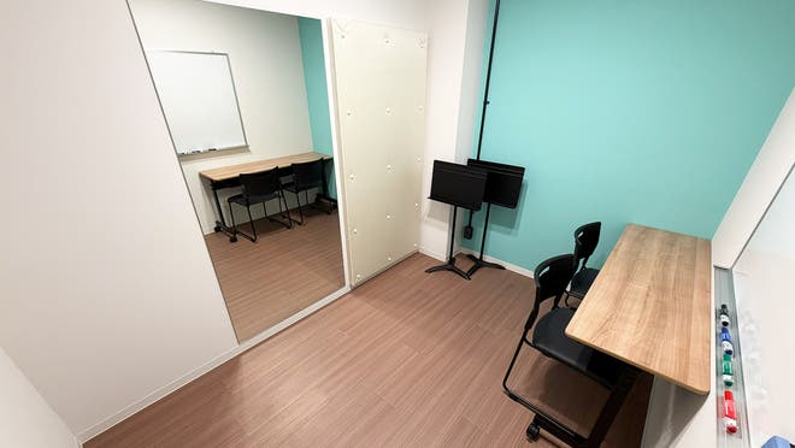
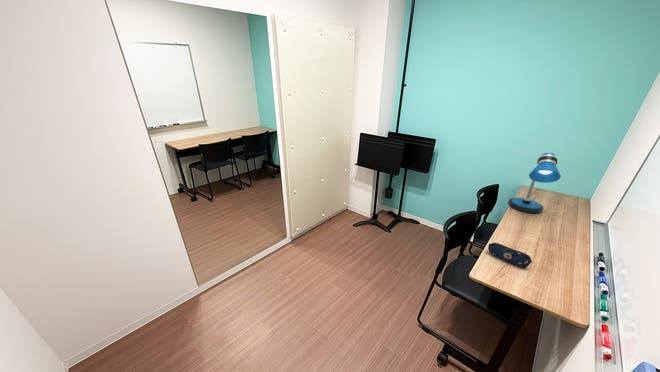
+ pencil case (508, 254)
+ desk lamp (537, 181)
